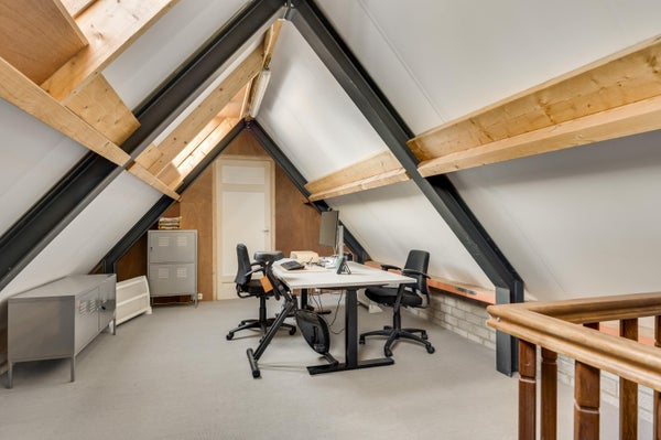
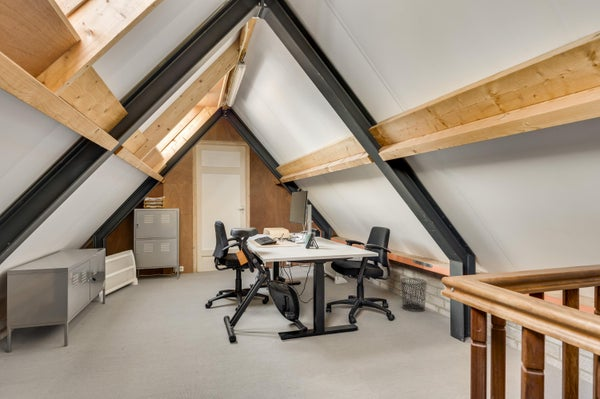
+ waste bin (413, 295)
